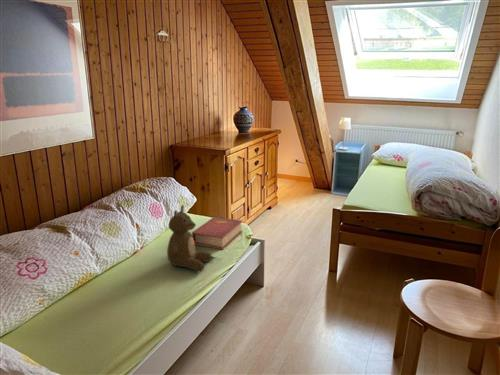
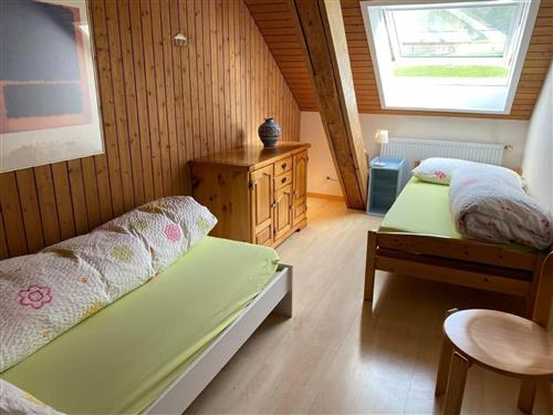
- teddy bear (188, 237)
- book (218, 232)
